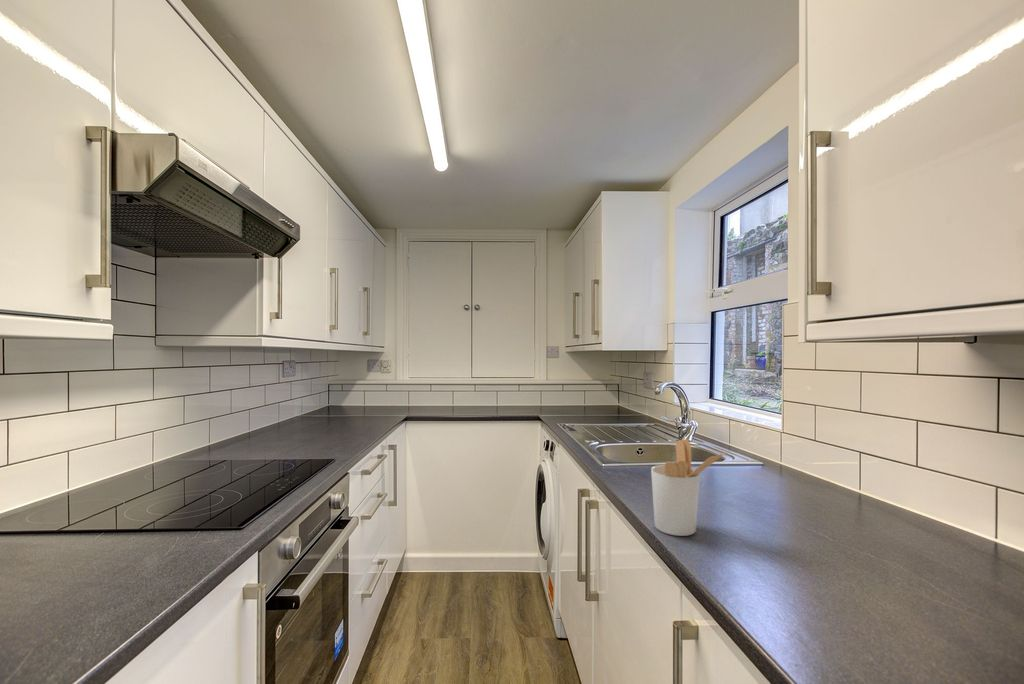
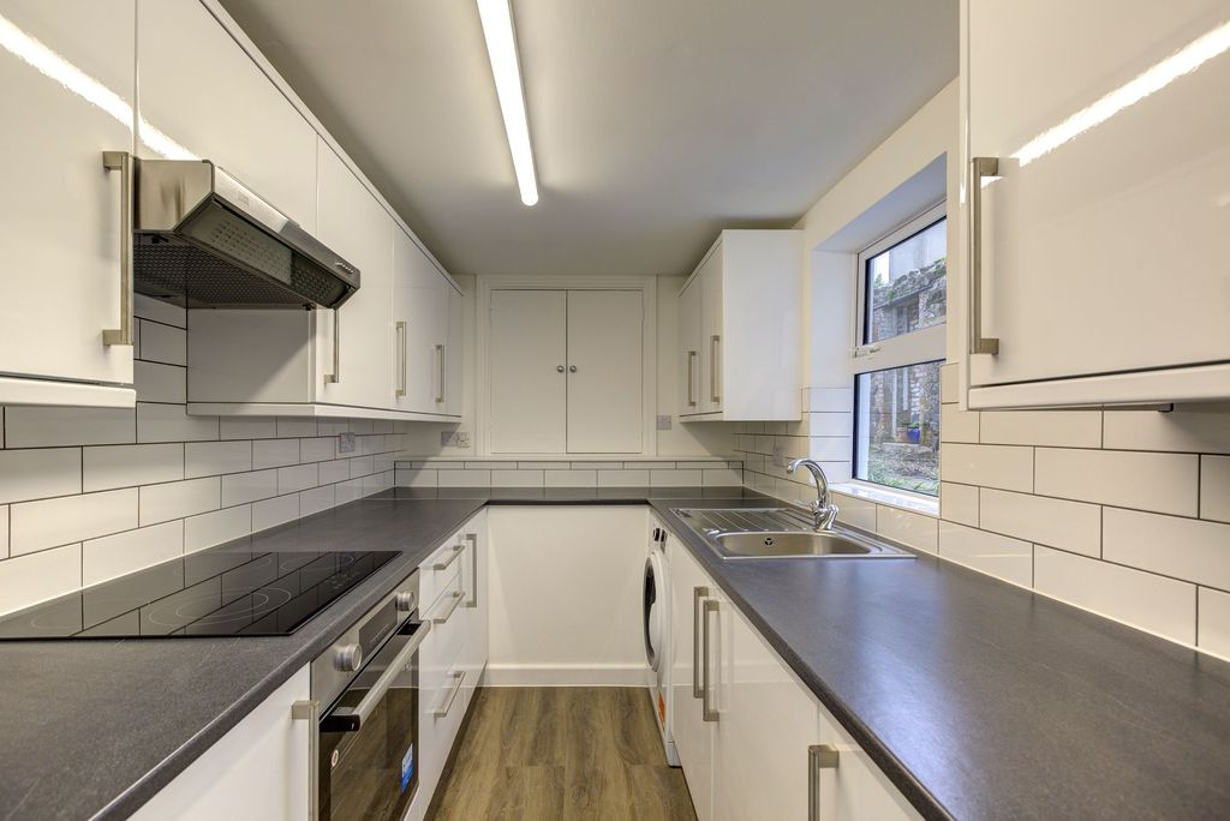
- utensil holder (687, 487)
